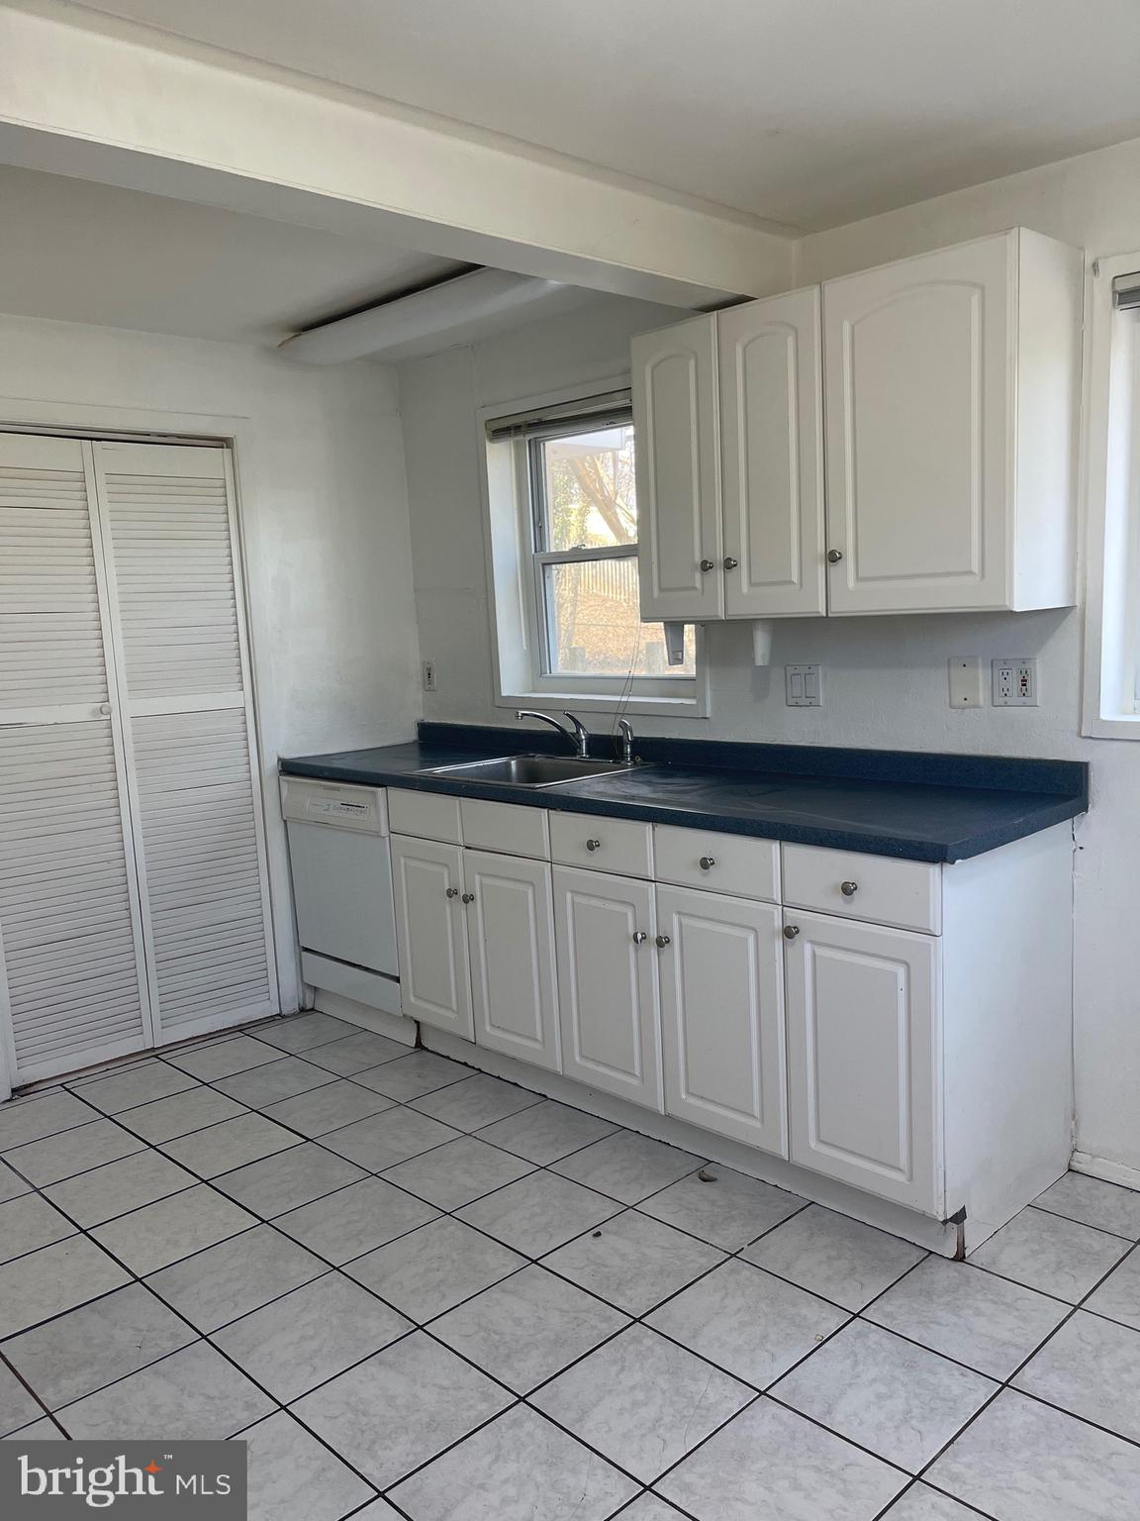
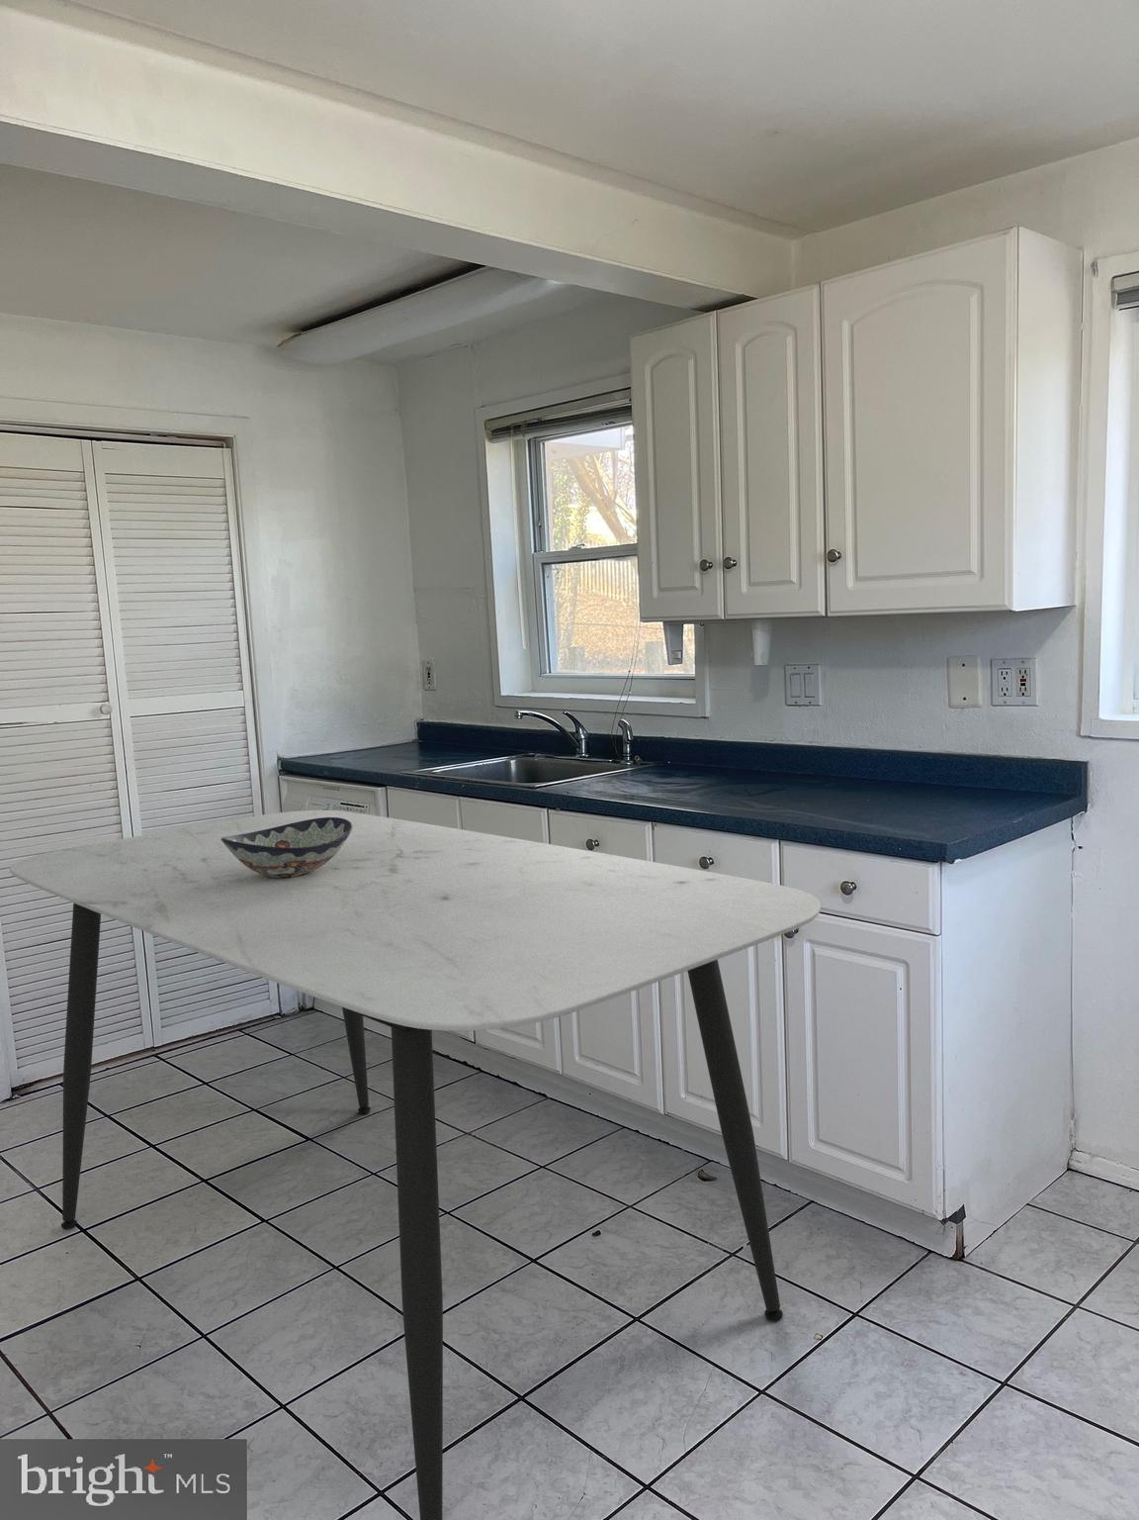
+ dining table (366, 1077)
+ decorative bowl (288, 850)
